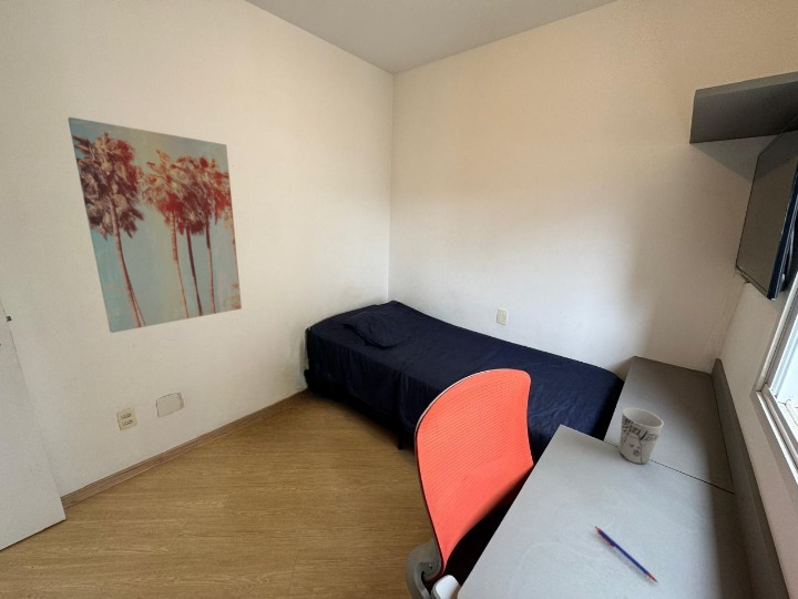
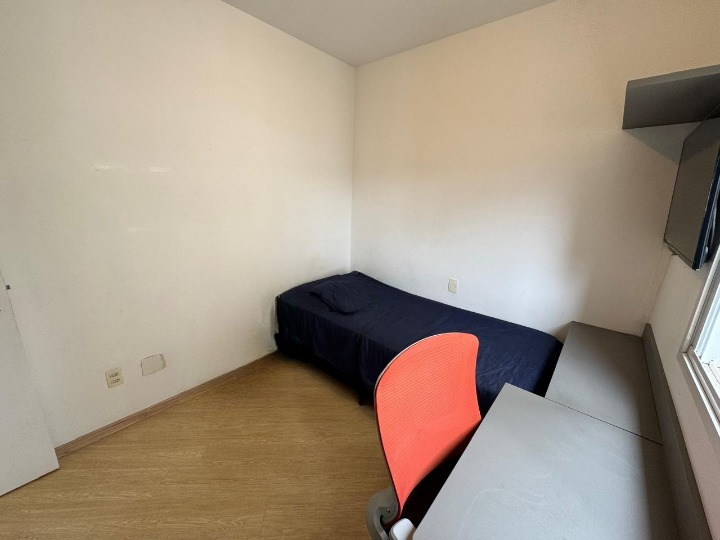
- pen (624, 552)
- cup (637, 436)
- wall art (172, 232)
